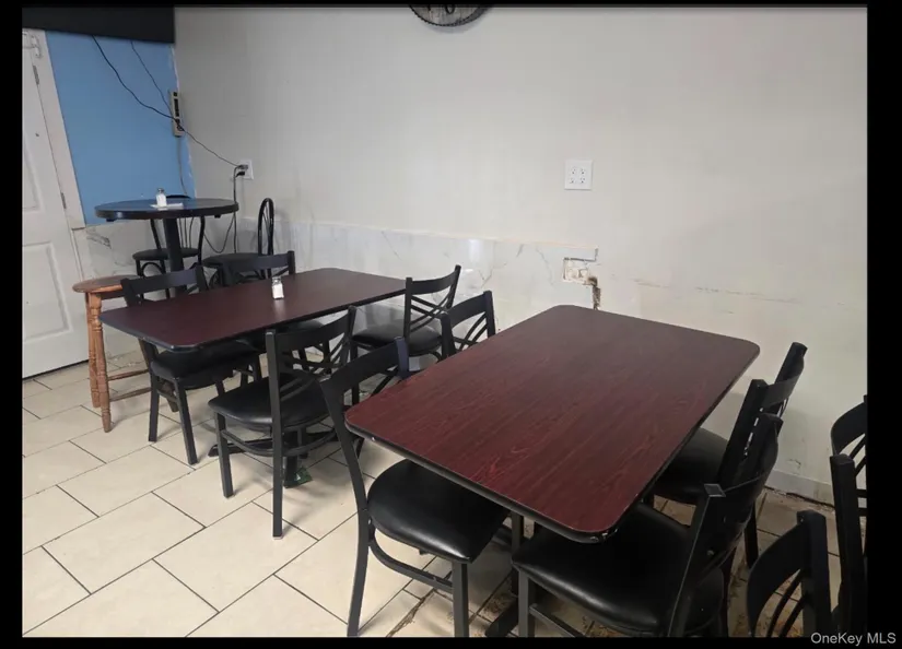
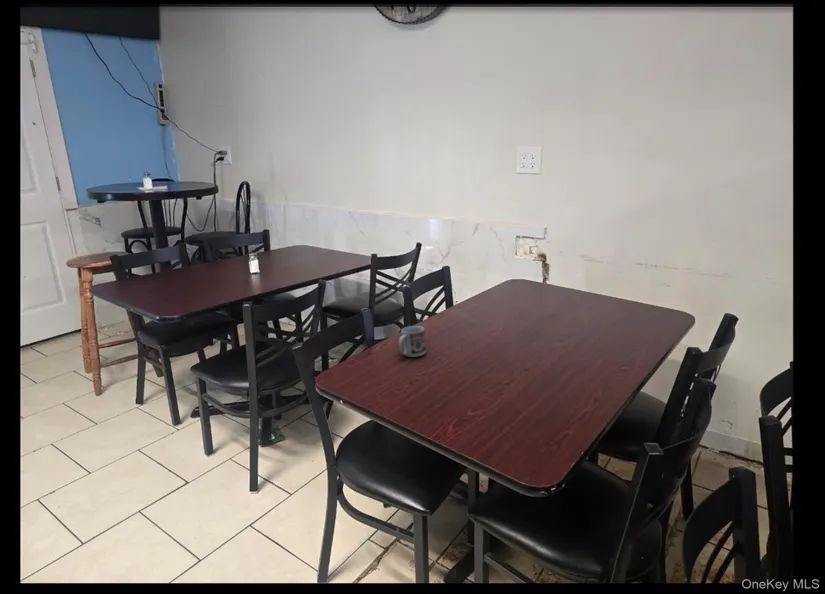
+ cup (411, 342)
